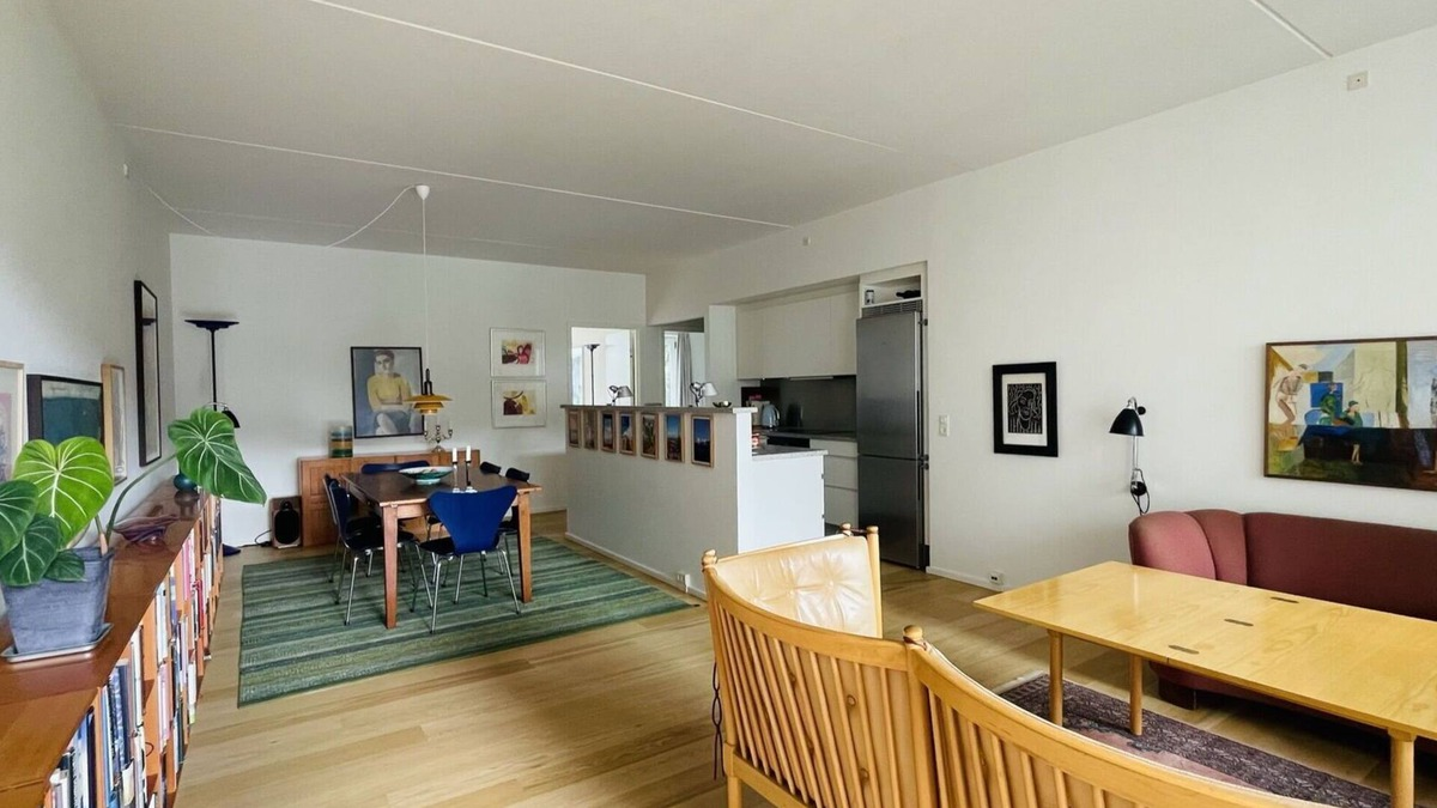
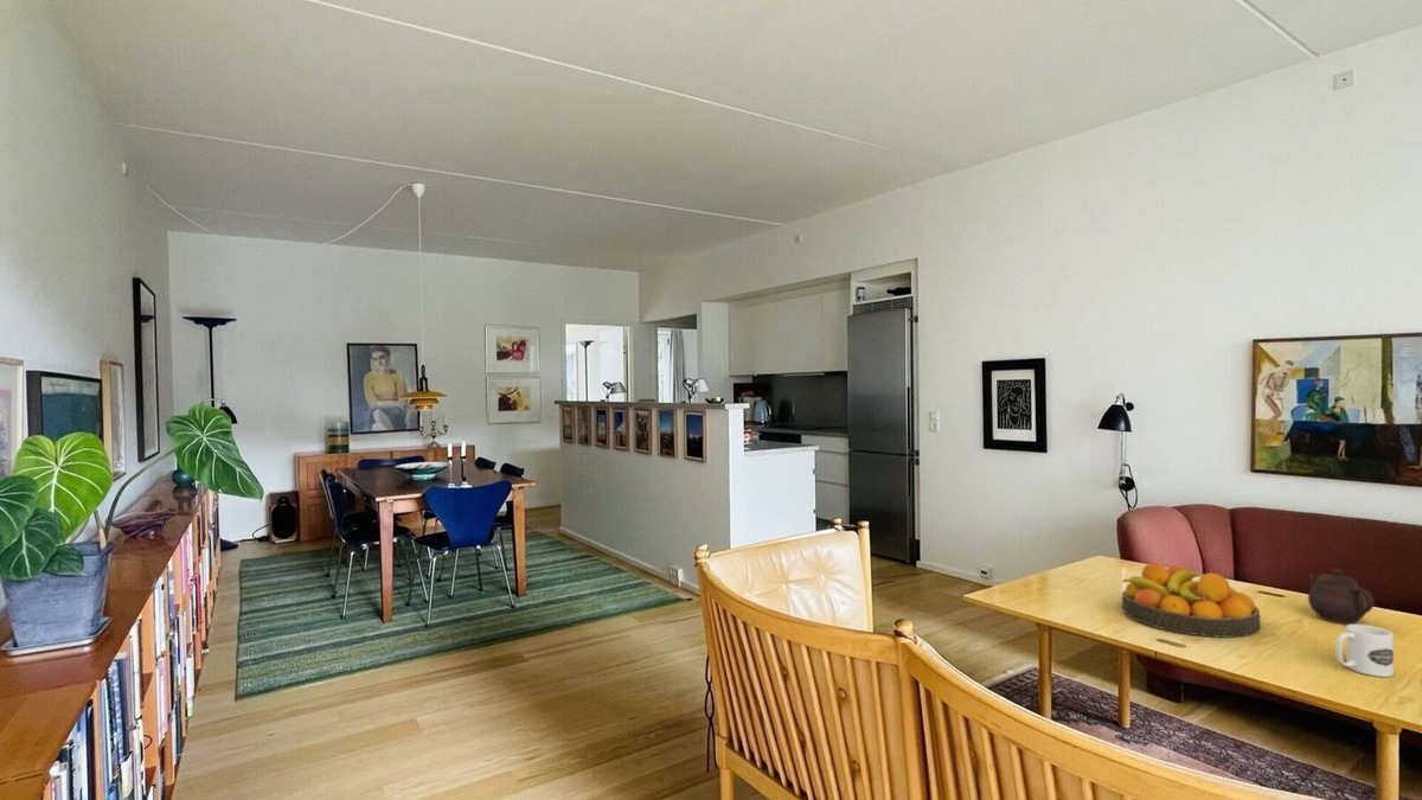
+ mug (1362, 649)
+ teapot (1339, 594)
+ fruit bowl (1187, 593)
